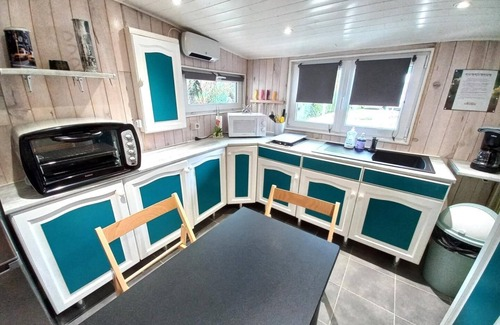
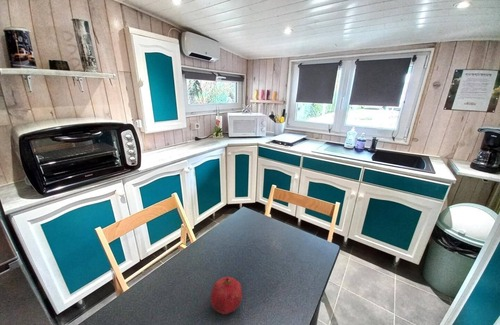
+ fruit (226, 292)
